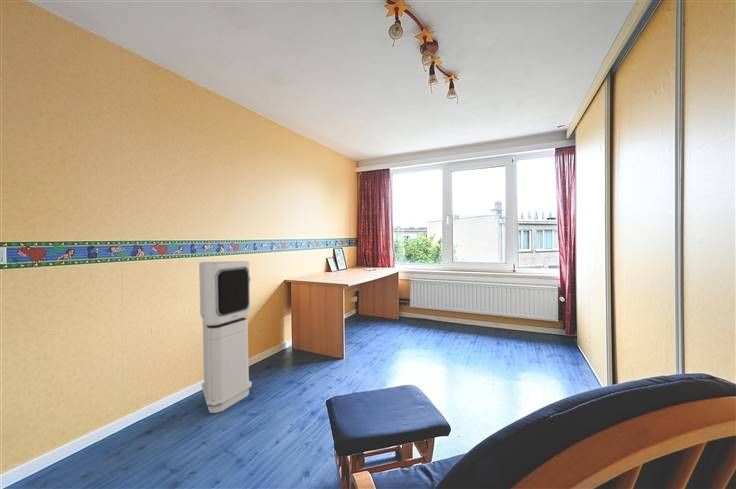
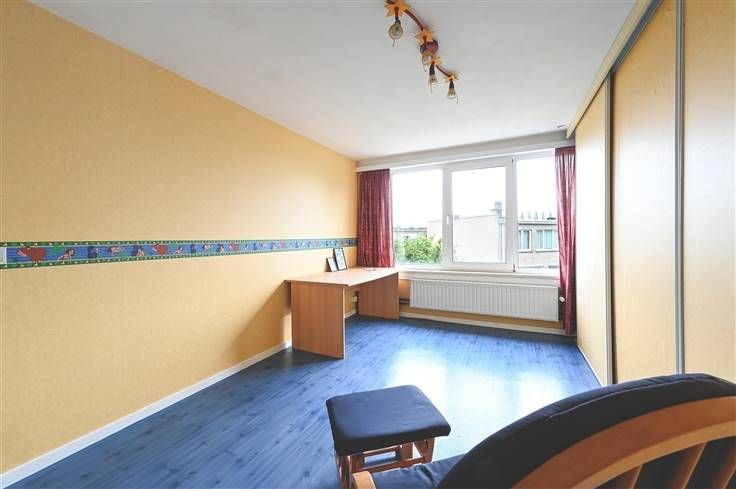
- air purifier (218, 330)
